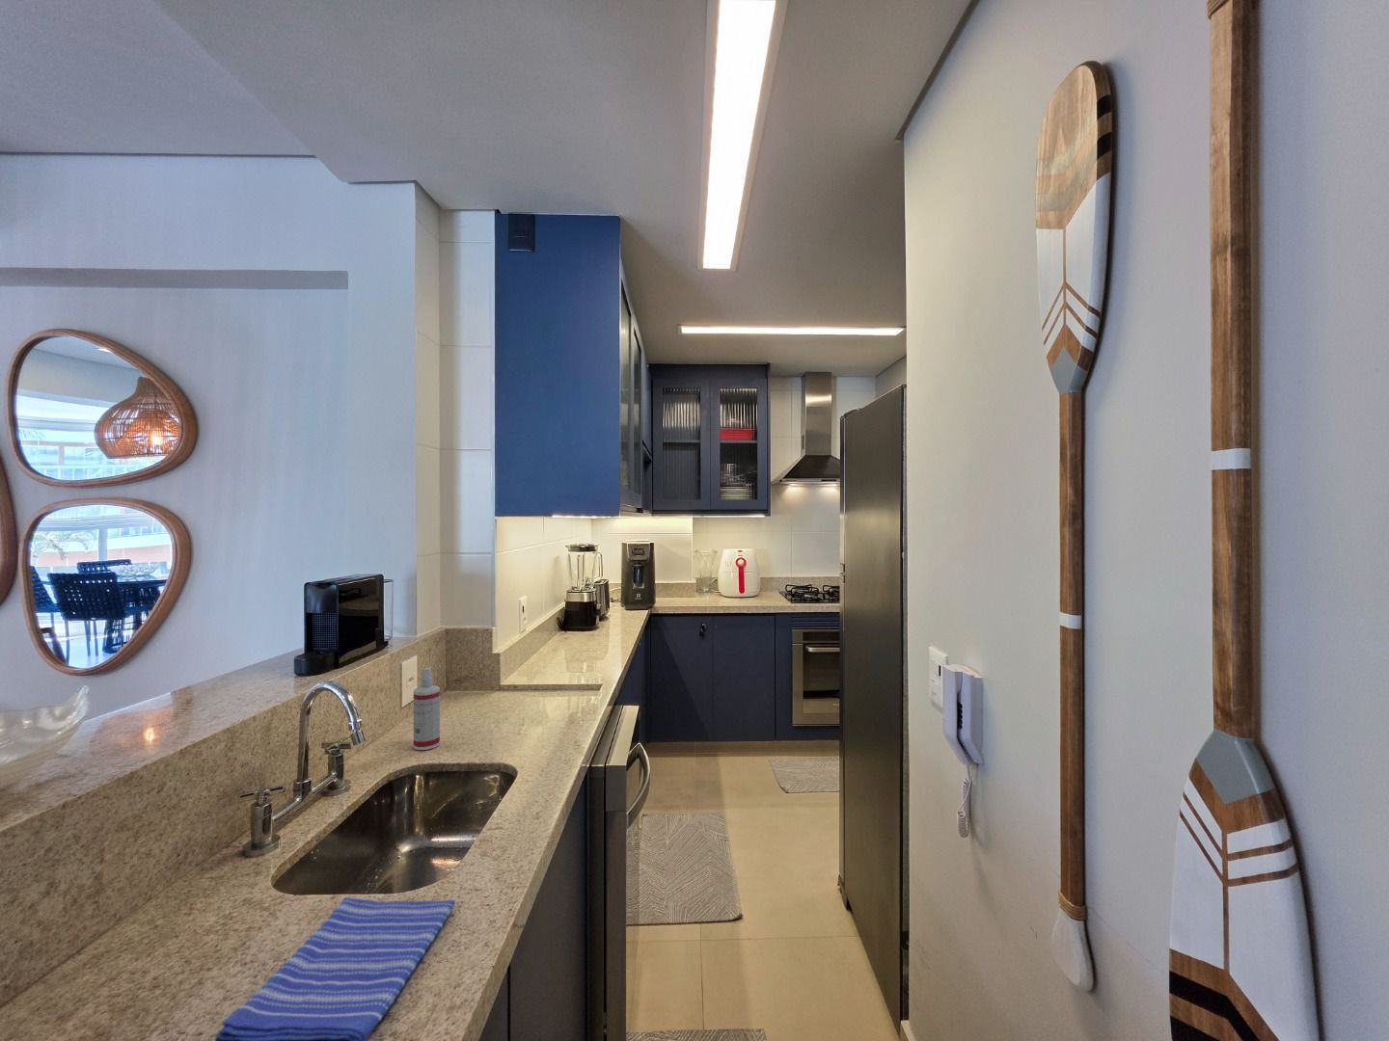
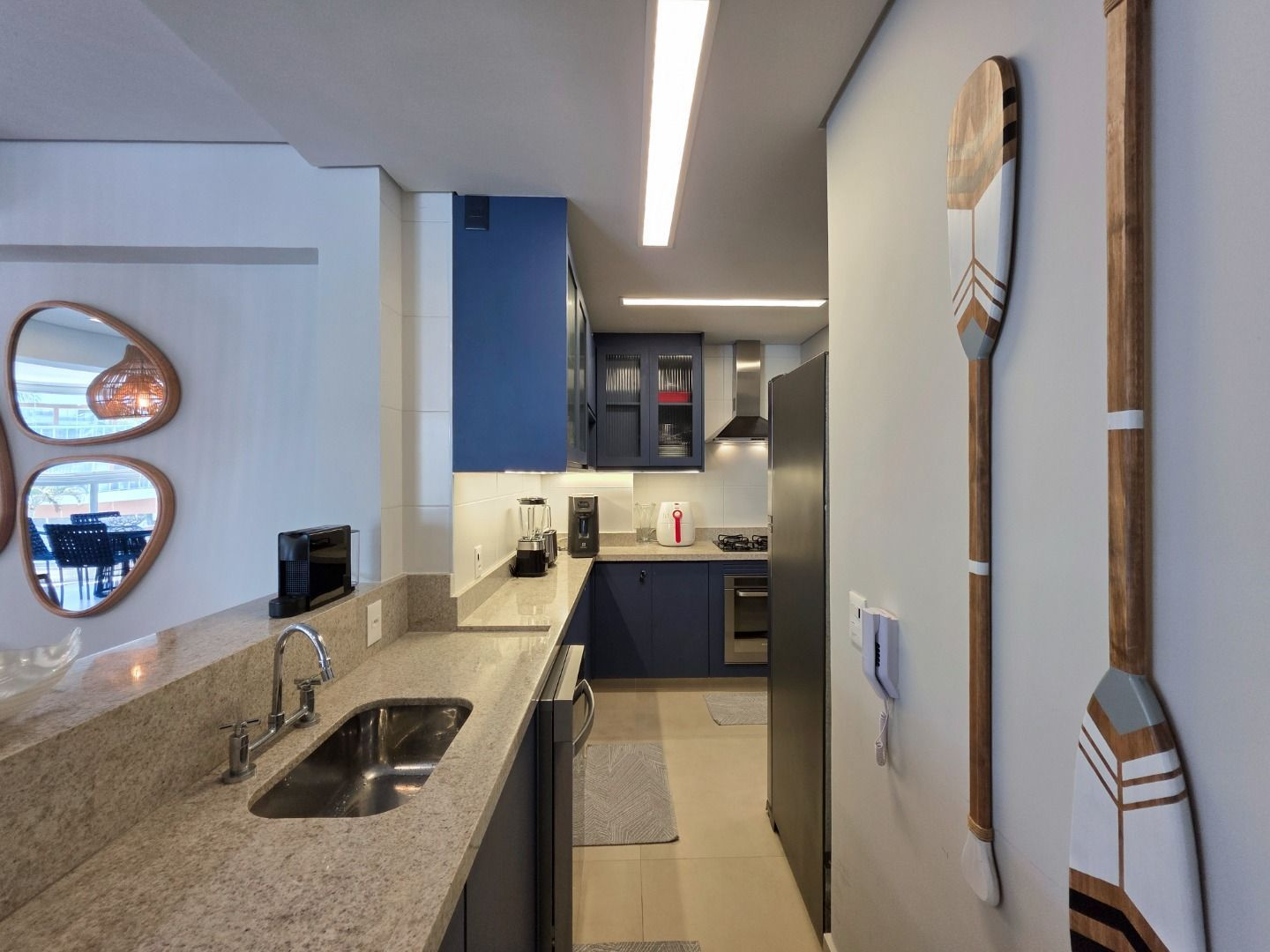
- dish towel (351, 959)
- spray bottle (427, 706)
